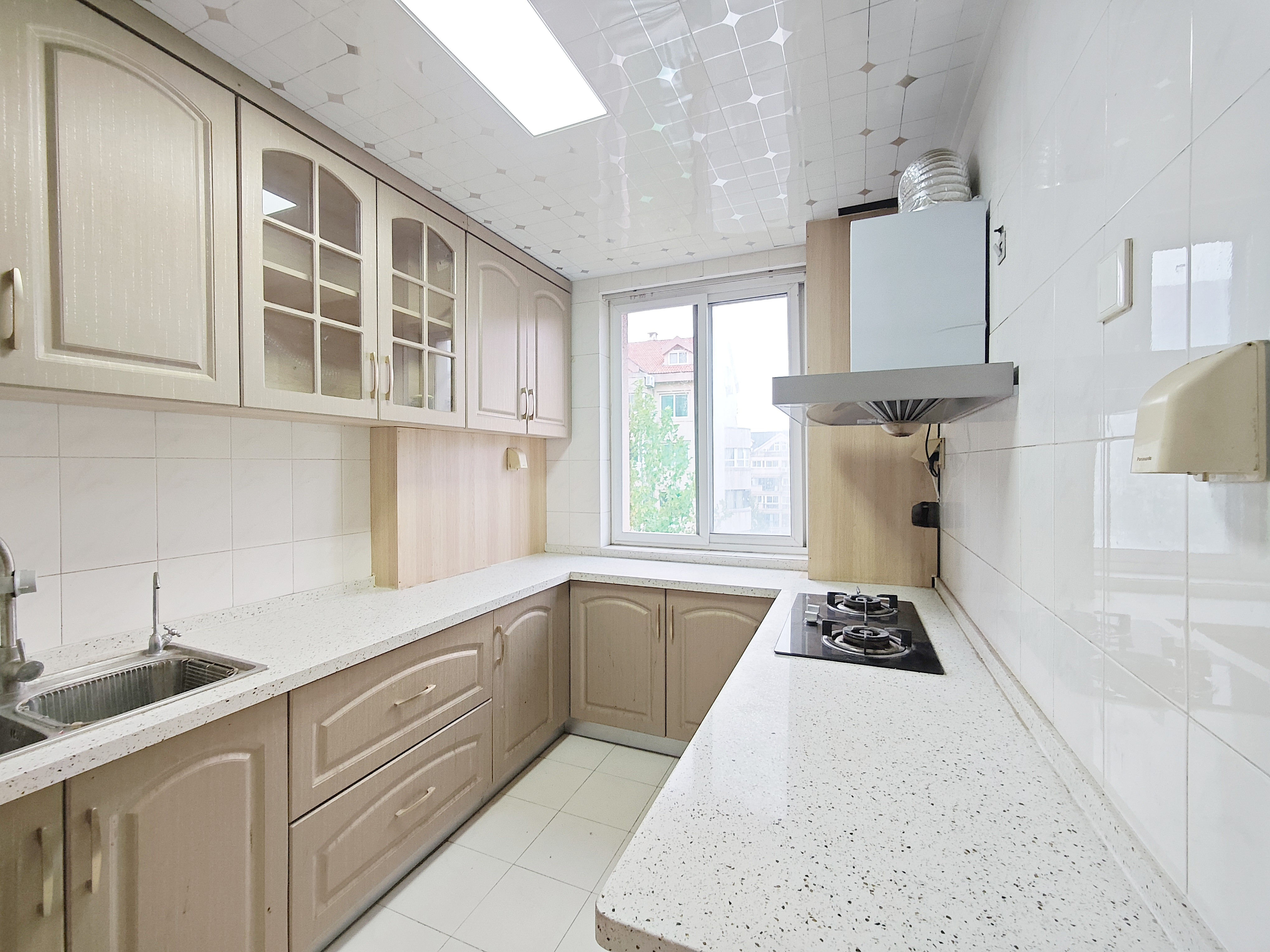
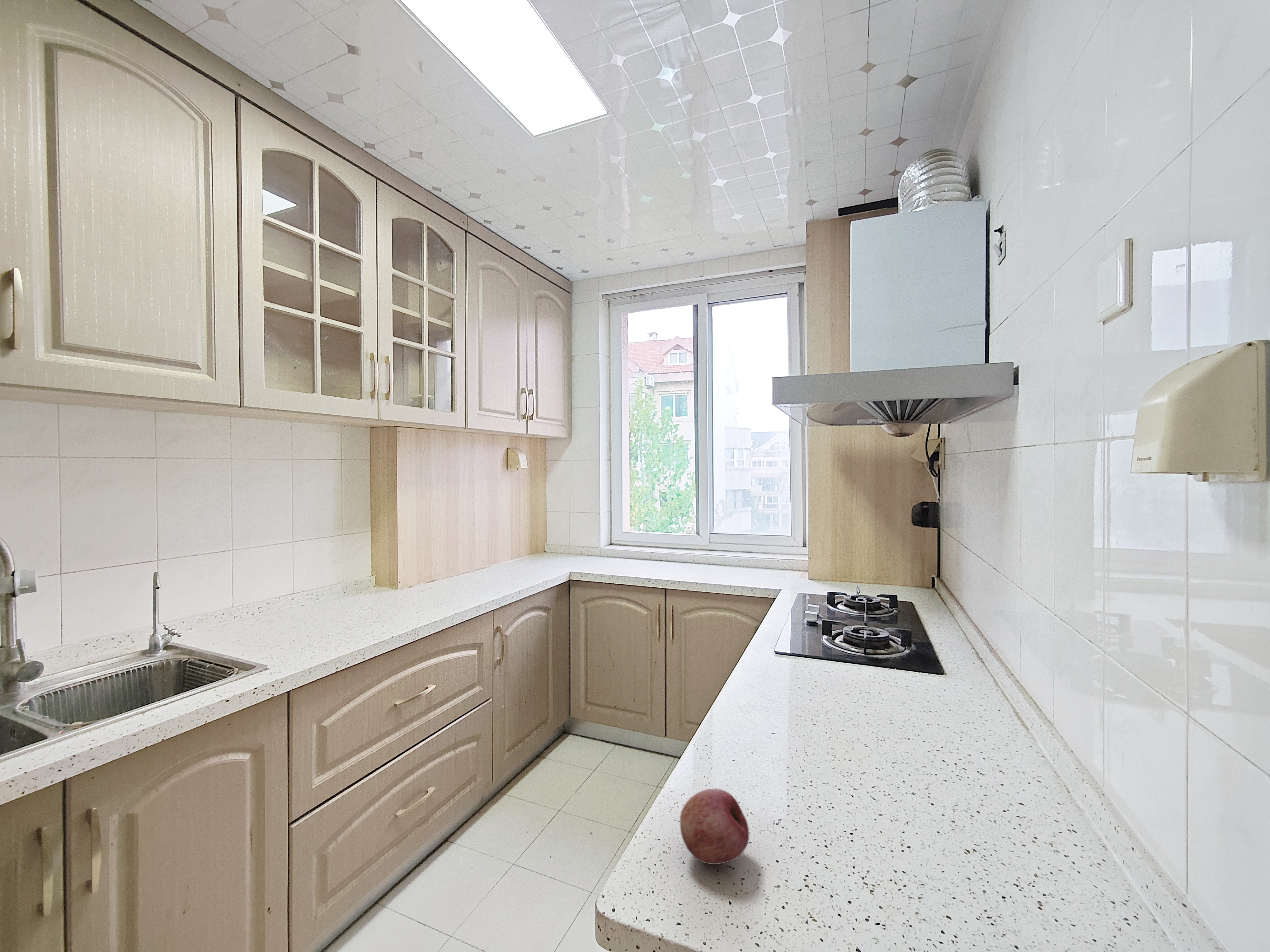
+ fruit (714, 825)
